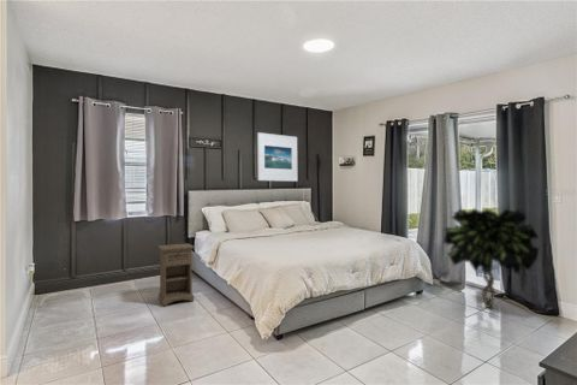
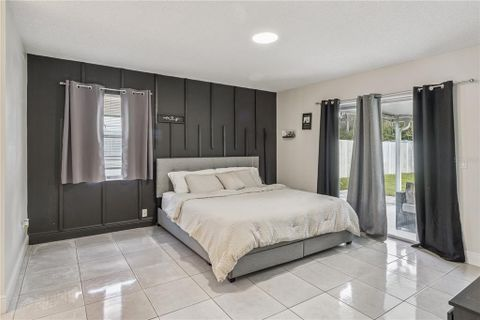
- decorative plant (487, 257)
- nightstand (176, 272)
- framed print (278, 158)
